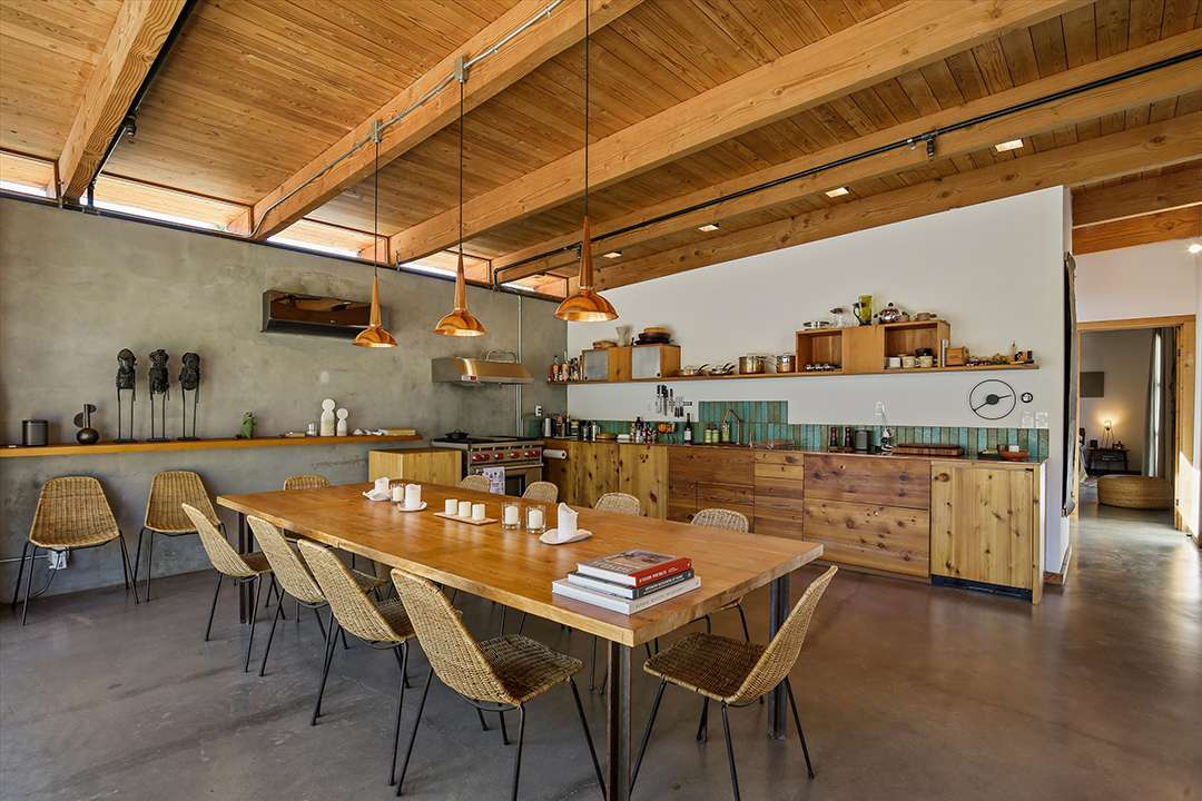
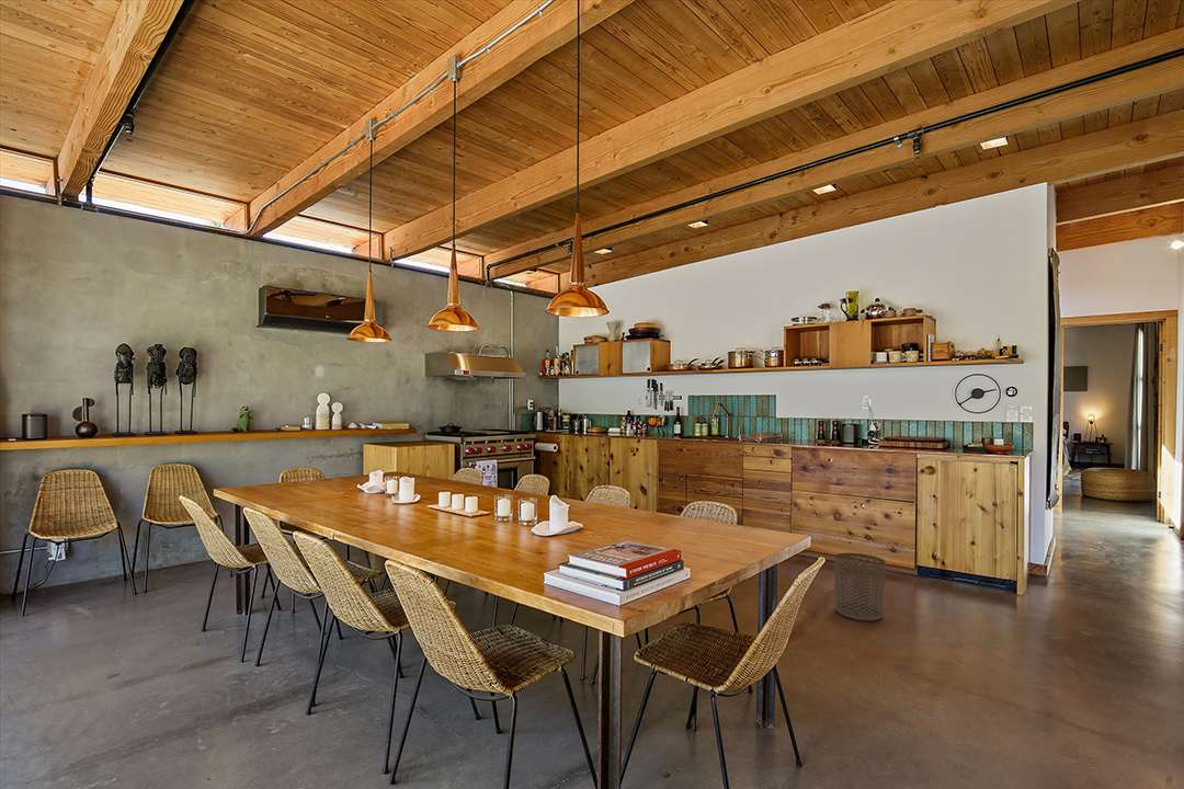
+ waste bin (858, 586)
